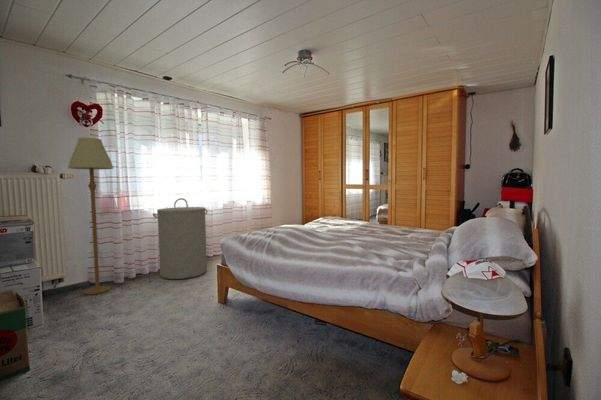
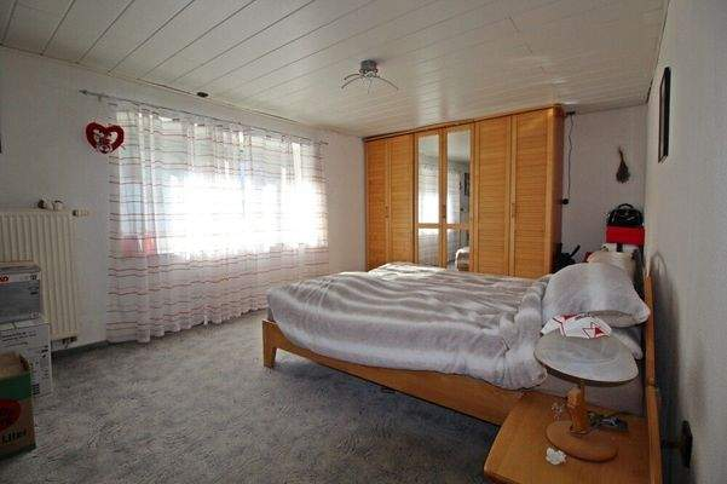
- laundry hamper (182, 235)
- floor lamp (93, 215)
